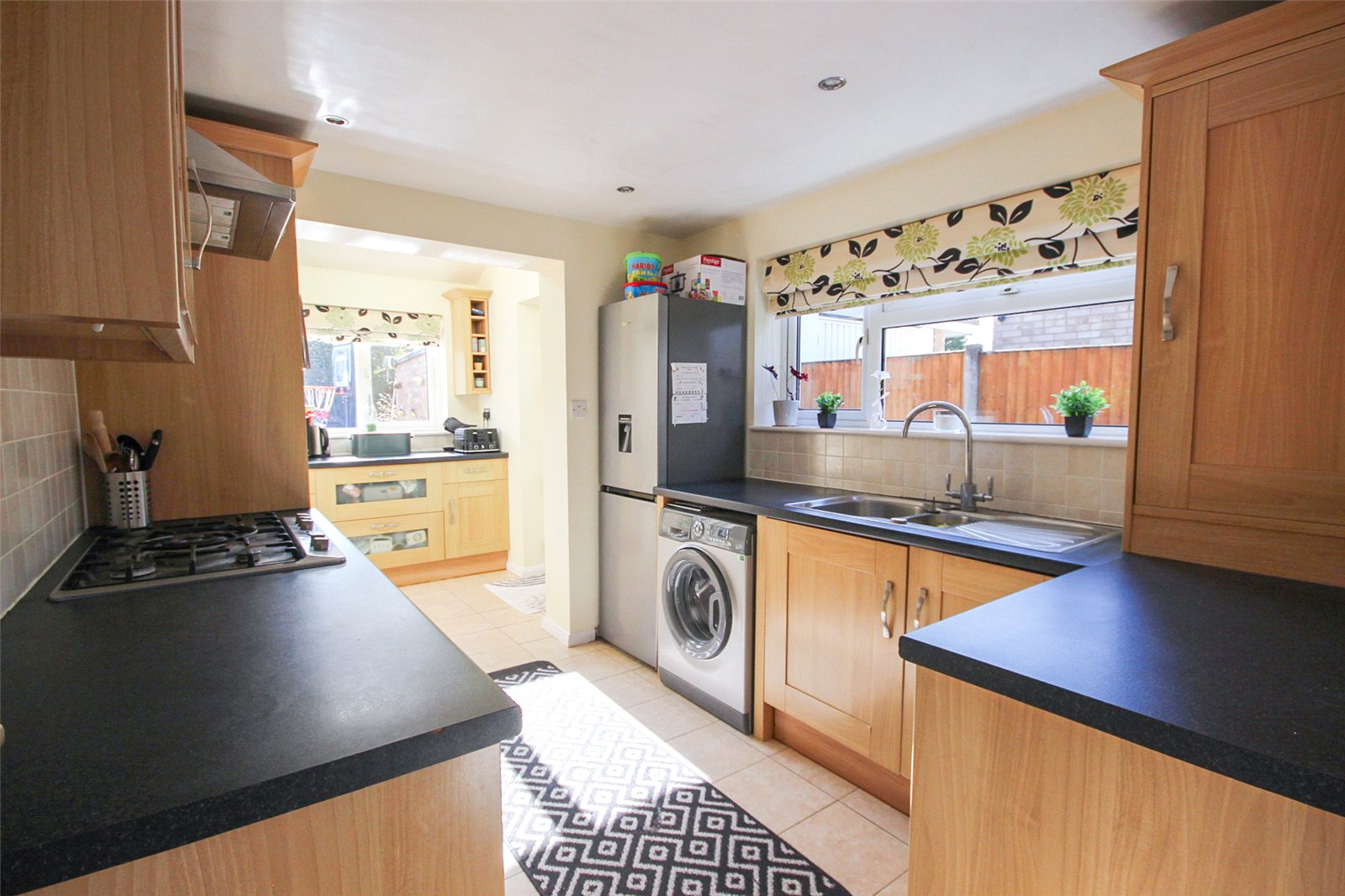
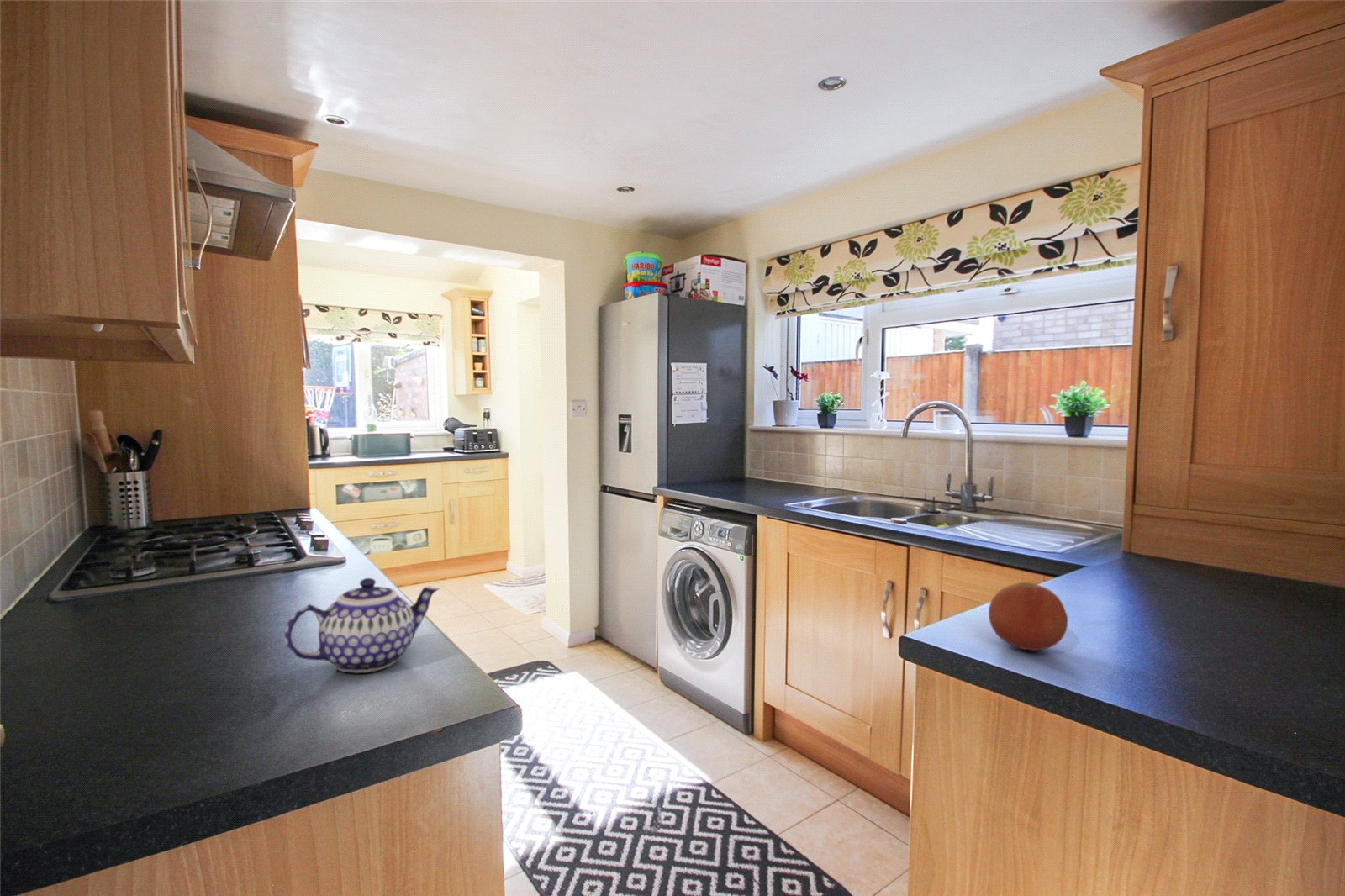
+ fruit (1027, 614)
+ teapot (367, 620)
